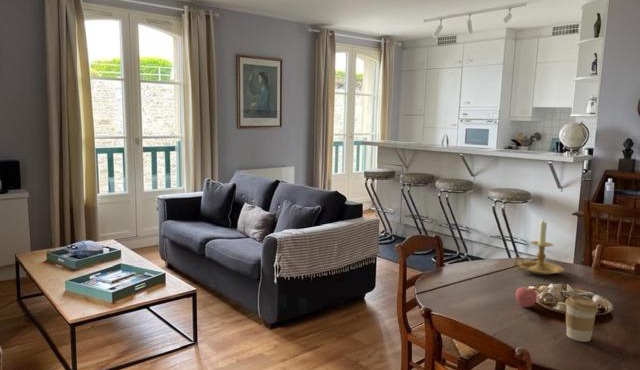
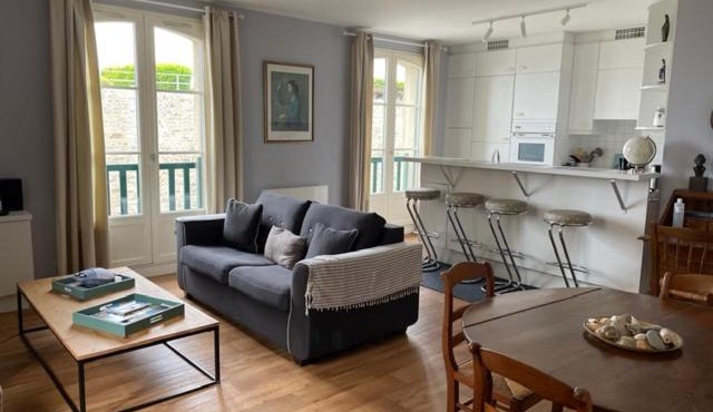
- candle holder (541, 245)
- apple (526, 296)
- coffee cup (580, 317)
